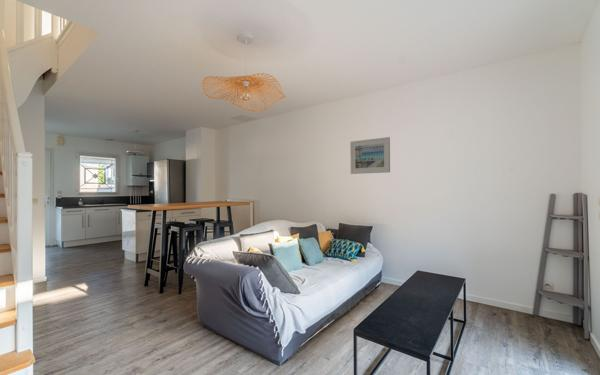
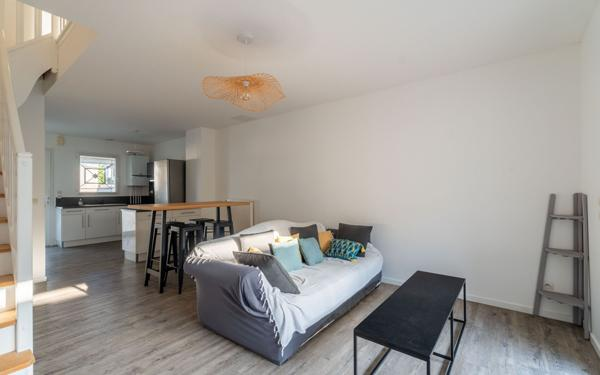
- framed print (369, 156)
